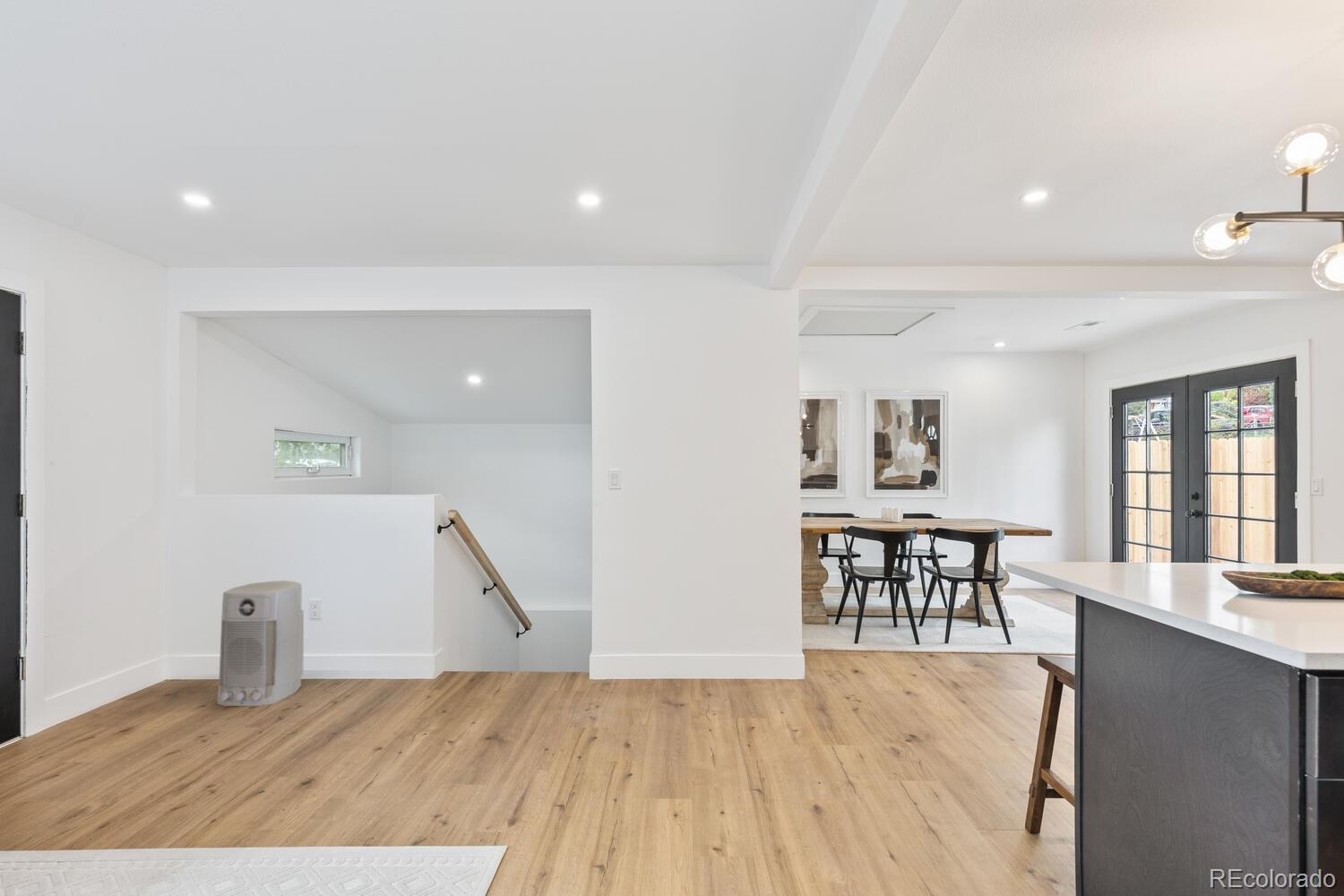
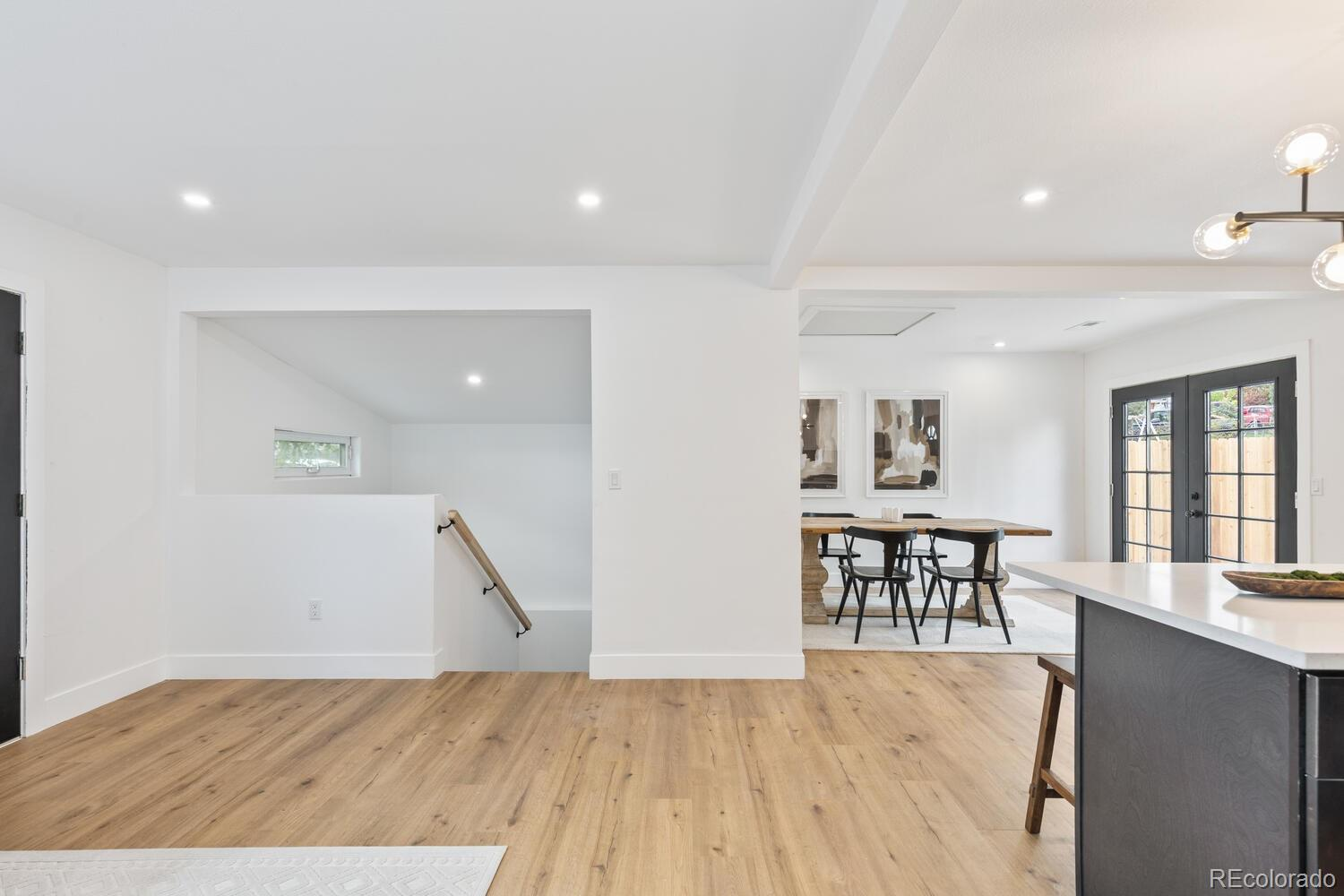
- air purifier (264, 640)
